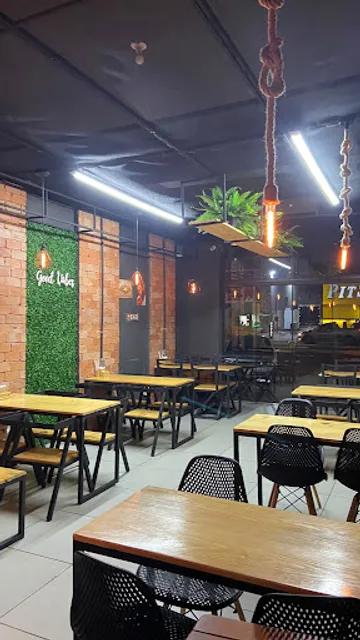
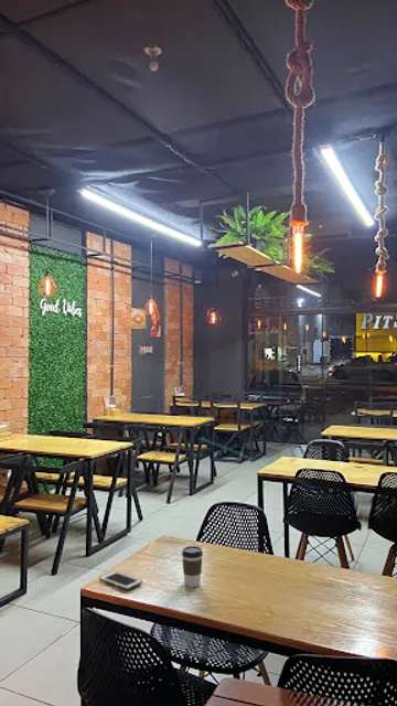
+ coffee cup (192, 566)
+ cell phone (120, 580)
